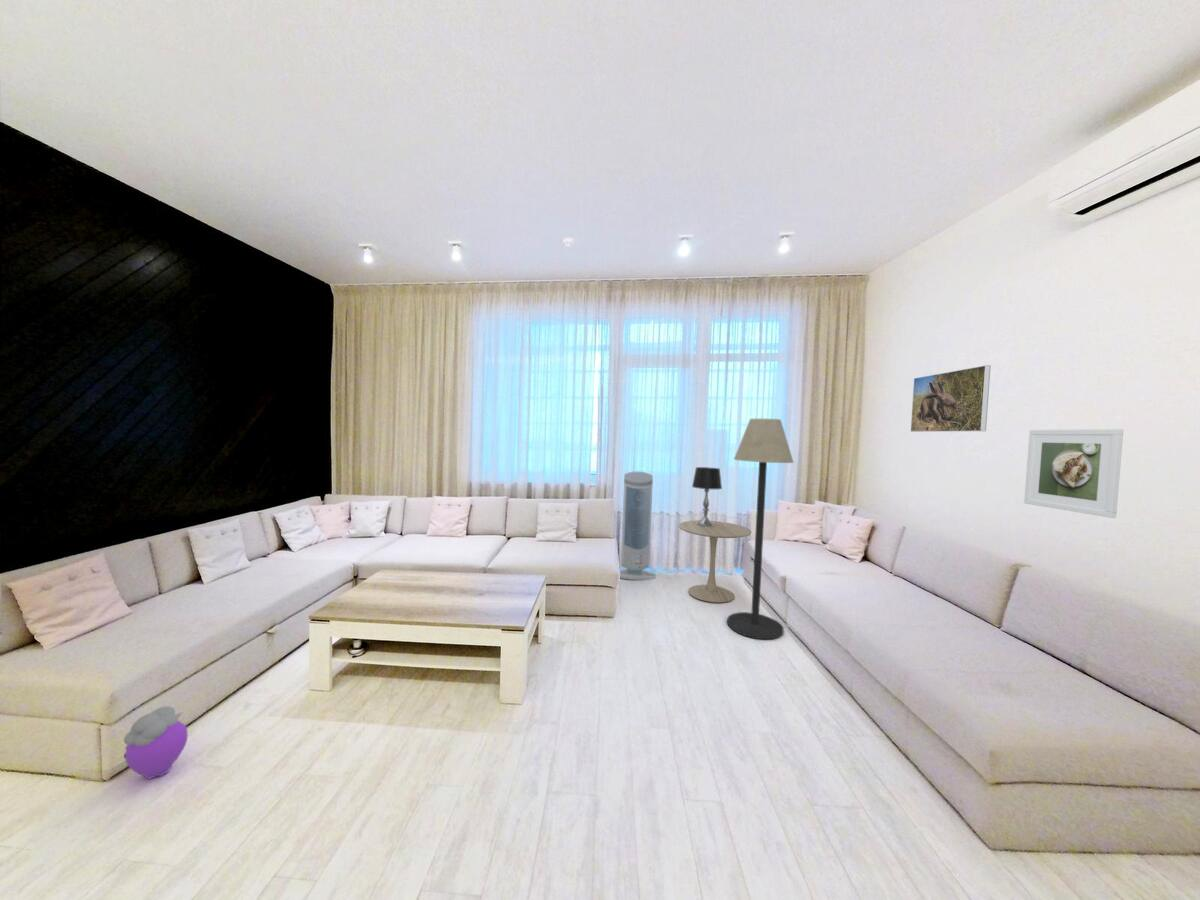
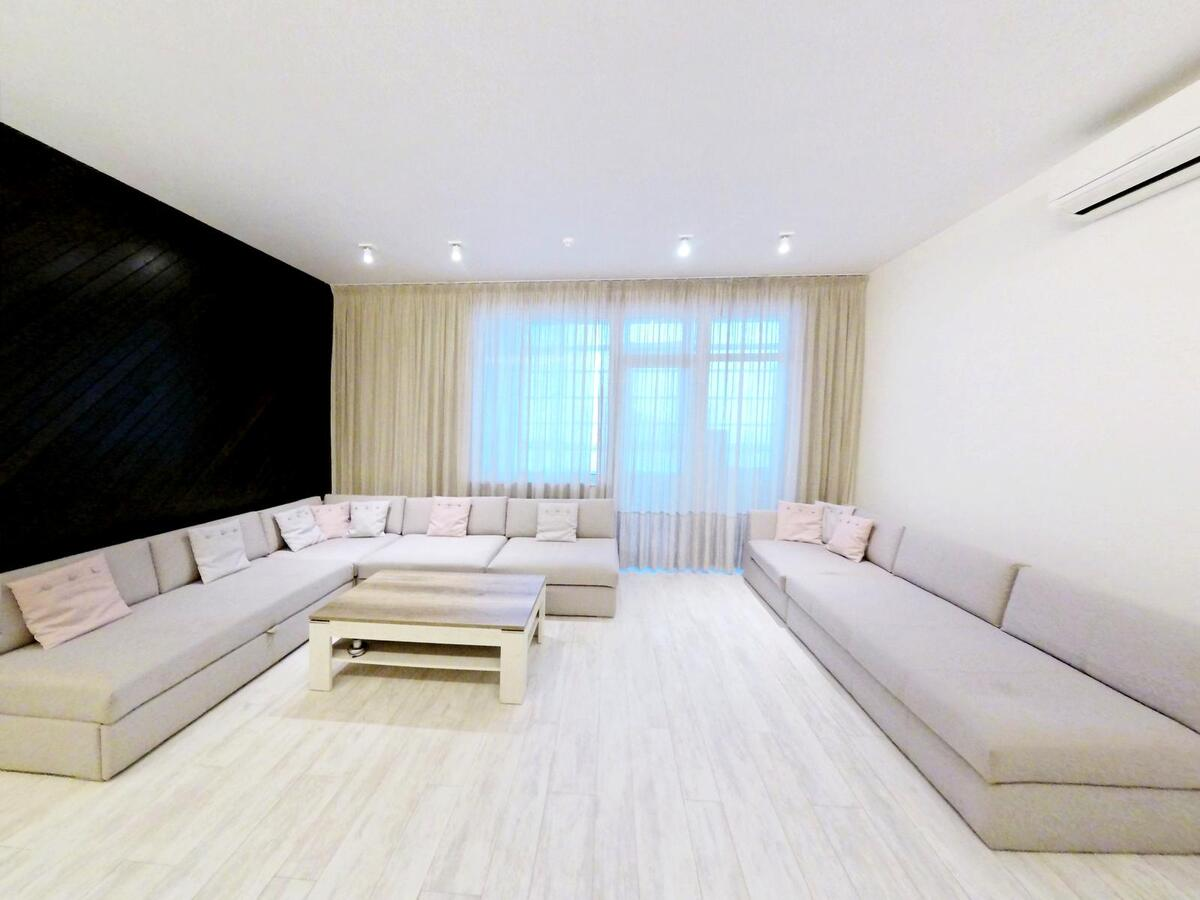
- side table (712, 560)
- air purifier (636, 524)
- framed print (946, 402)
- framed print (1068, 469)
- table lamp (706, 496)
- floor lamp (759, 523)
- plush toy (161, 738)
